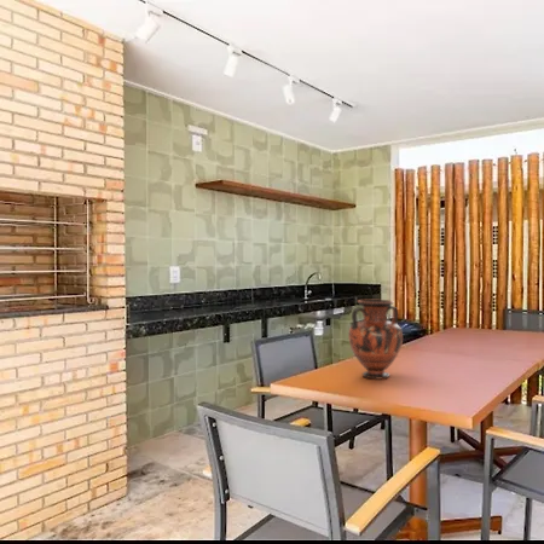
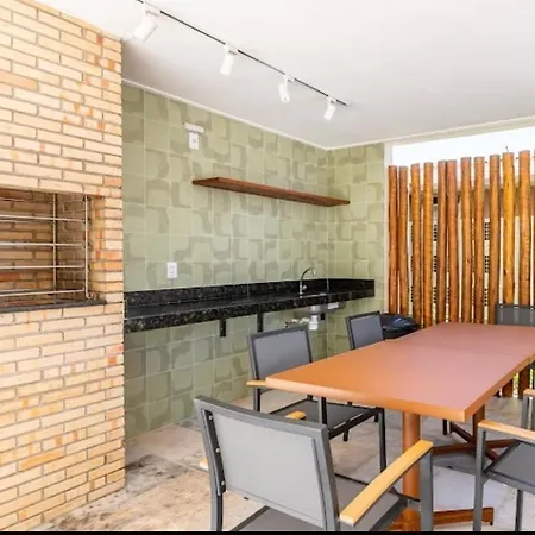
- vase (375, 337)
